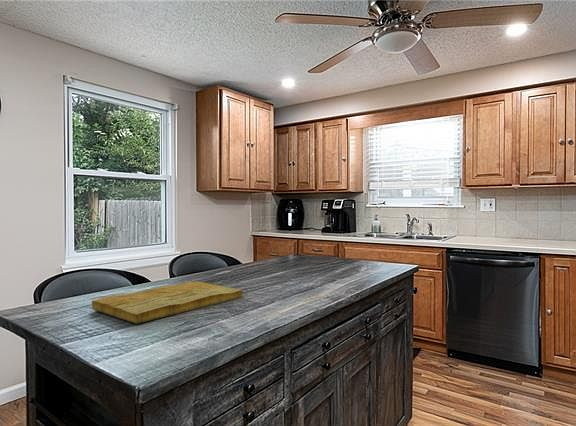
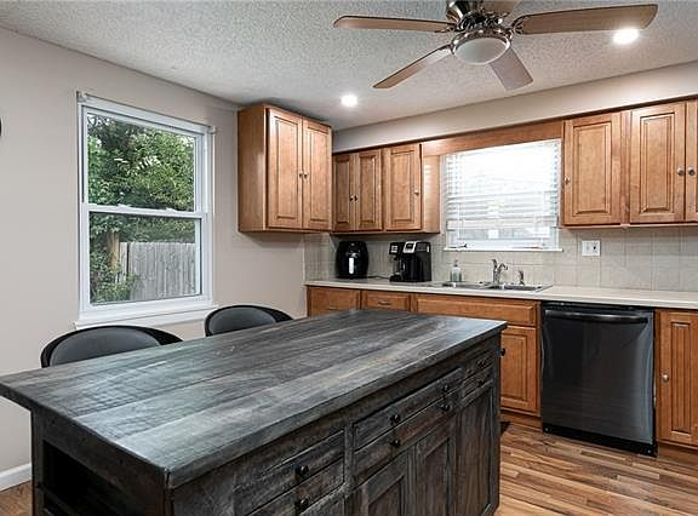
- cutting board (171, 297)
